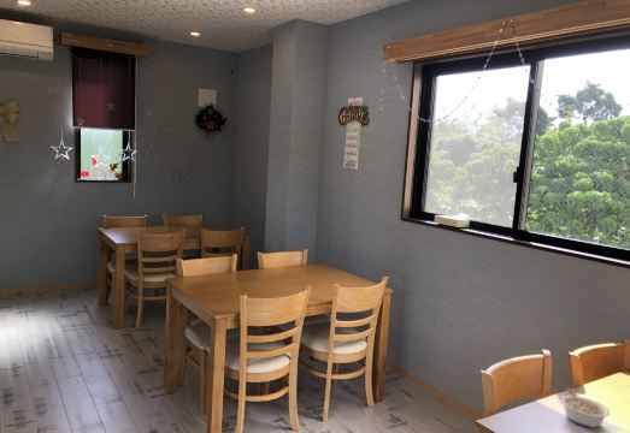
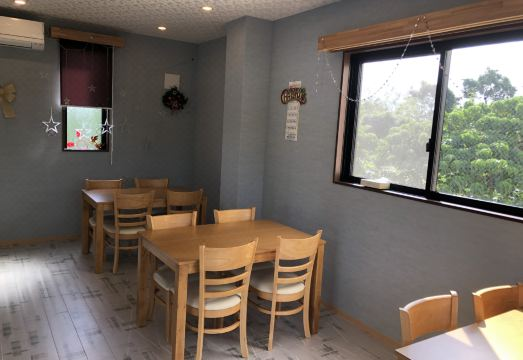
- legume (582, 410)
